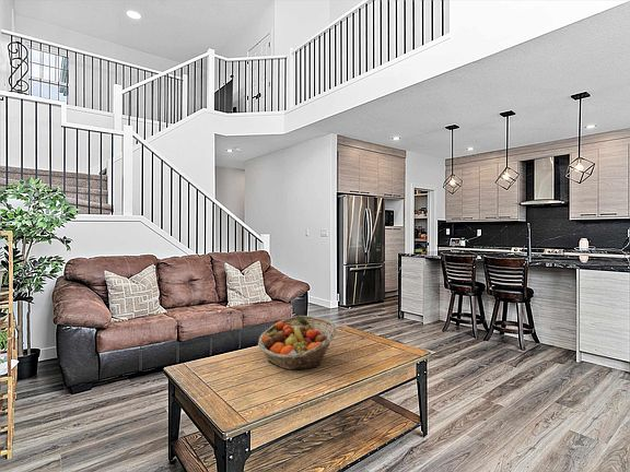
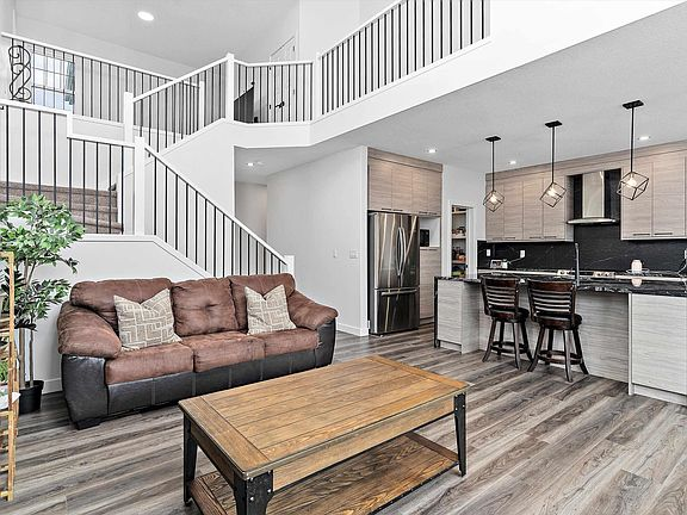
- fruit basket (296, 341)
